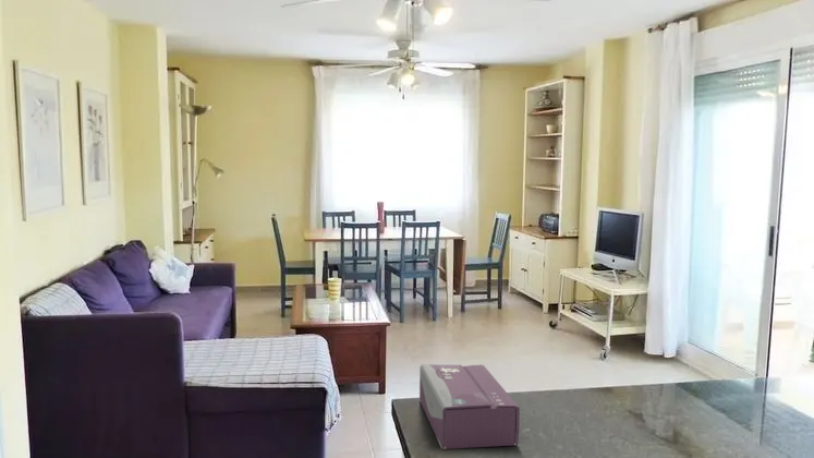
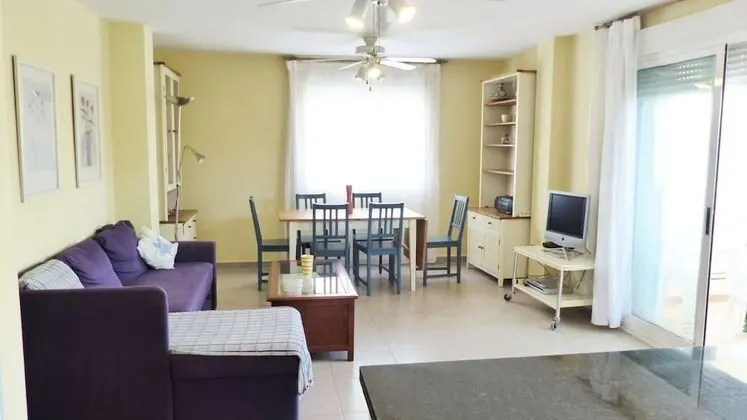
- tissue box (464, 401)
